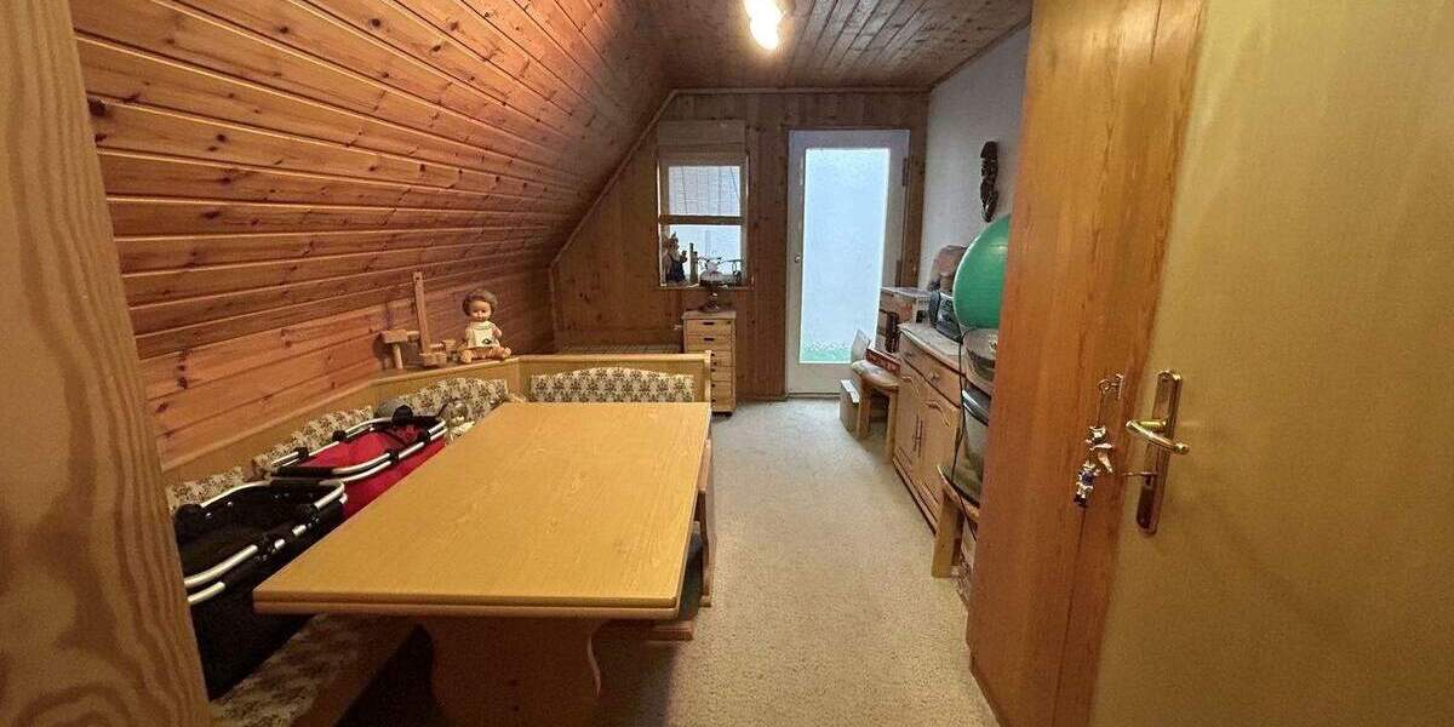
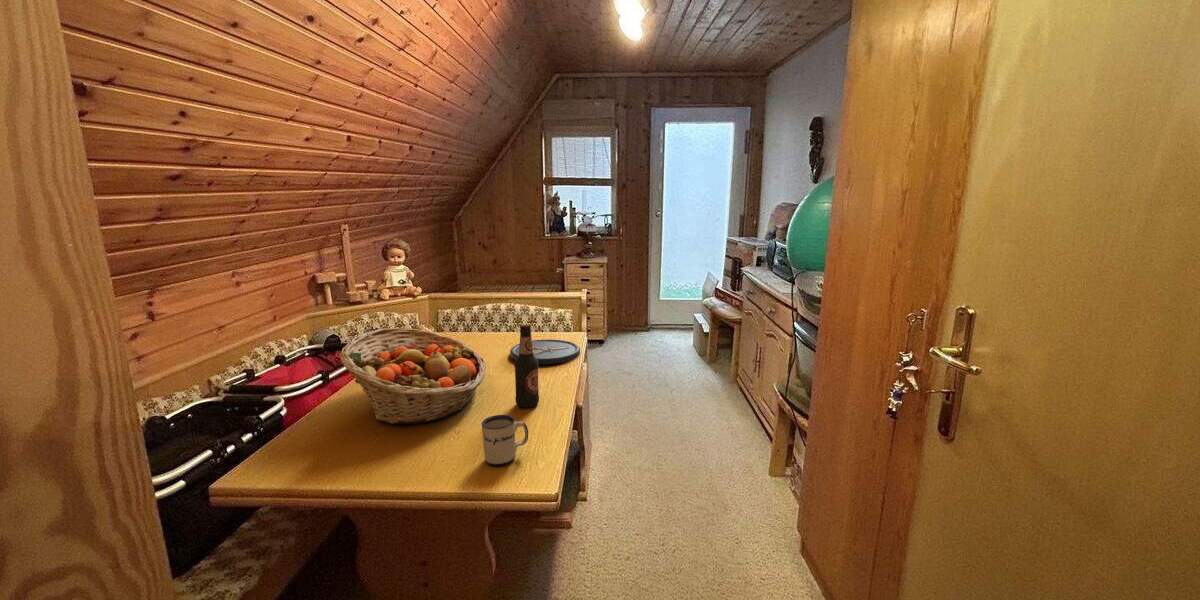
+ mug (505, 439)
+ bottle (526, 365)
+ fruit basket (419, 369)
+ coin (545, 351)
